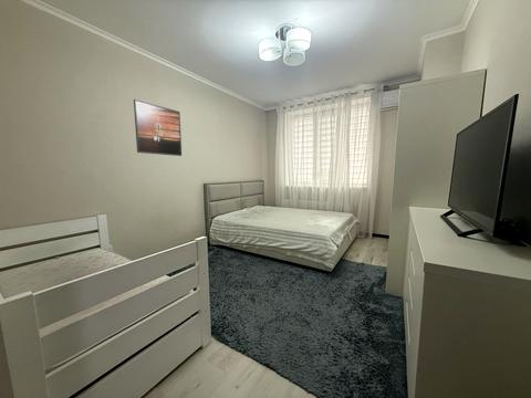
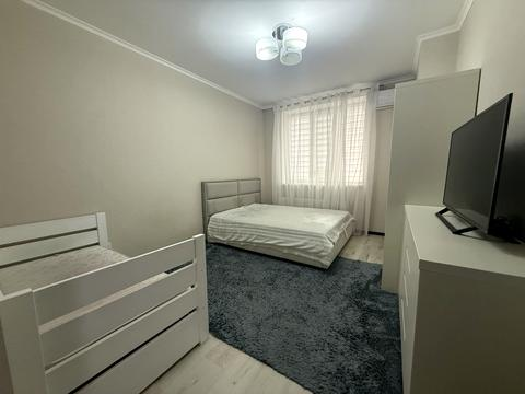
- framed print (159, 130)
